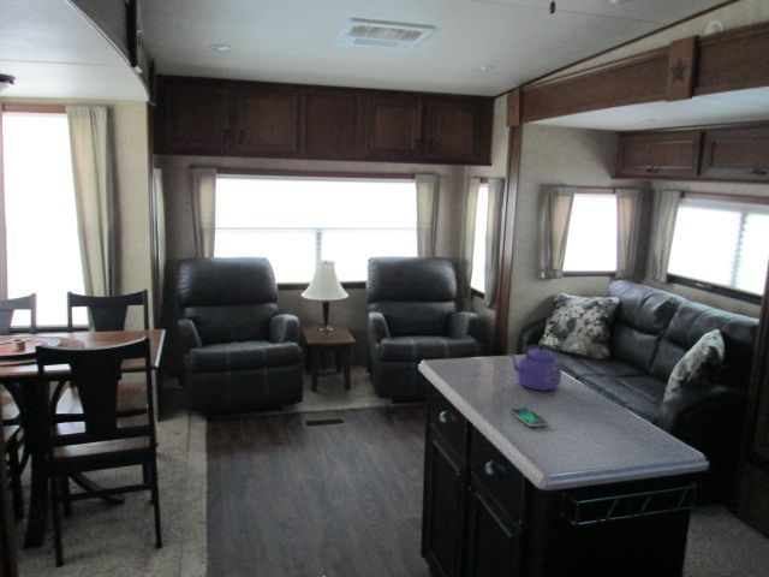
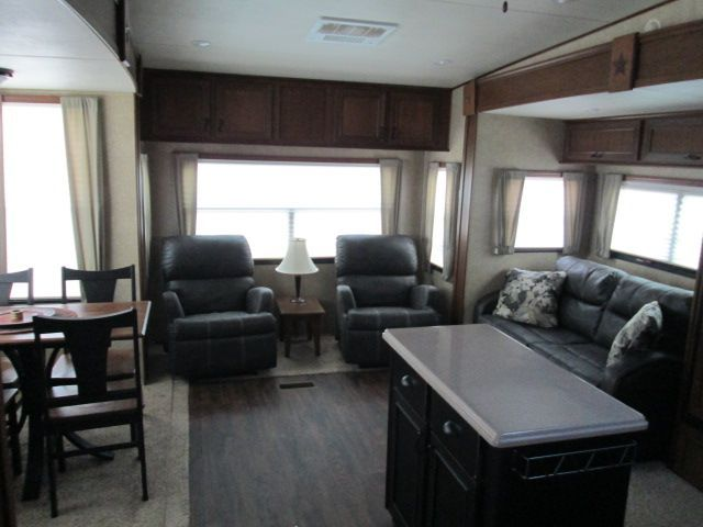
- kettle (533, 359)
- smartphone (527, 416)
